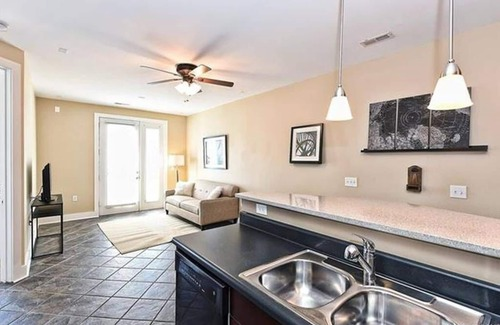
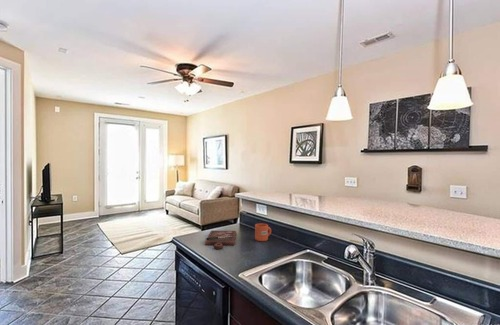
+ cutting board (222, 237)
+ mug (263, 231)
